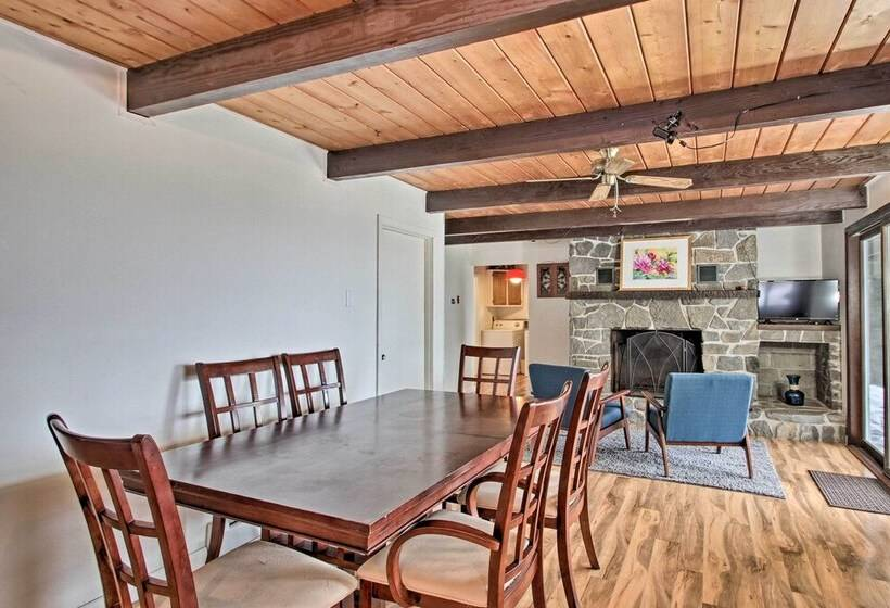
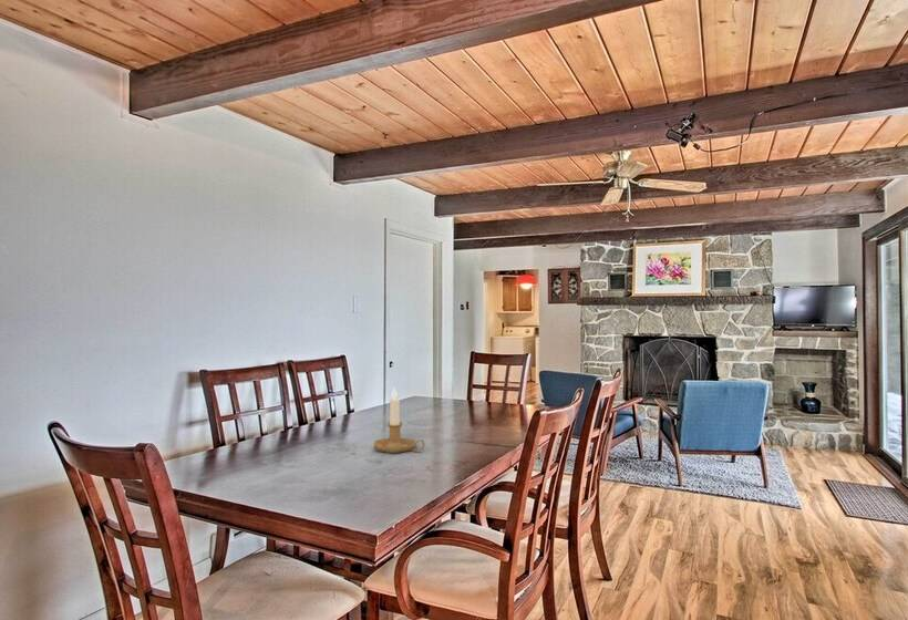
+ candlestick (399, 417)
